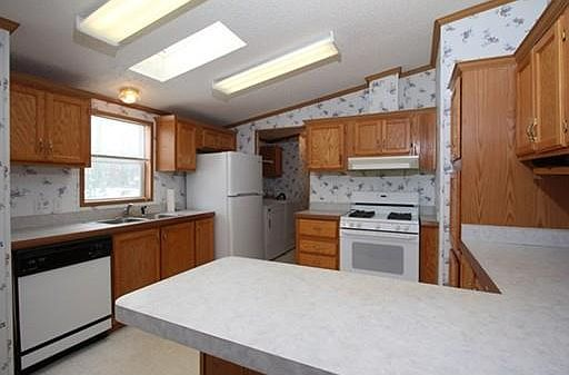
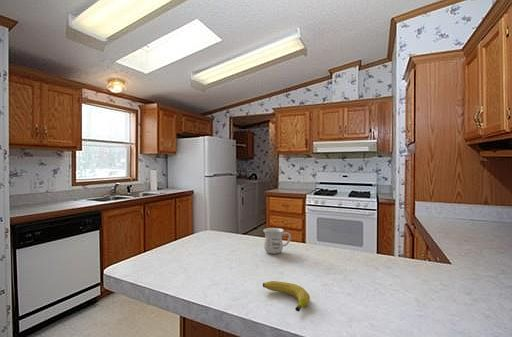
+ mug (277, 240)
+ fruit (287, 293)
